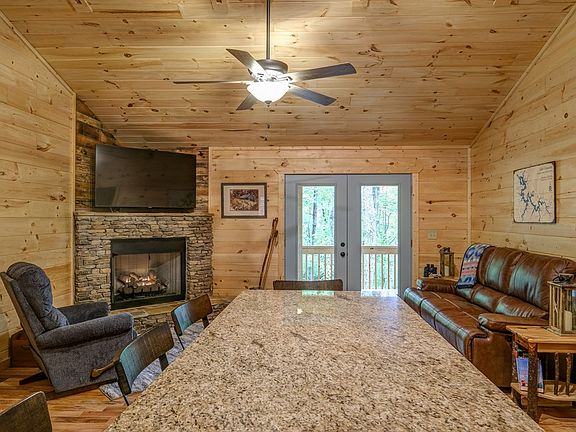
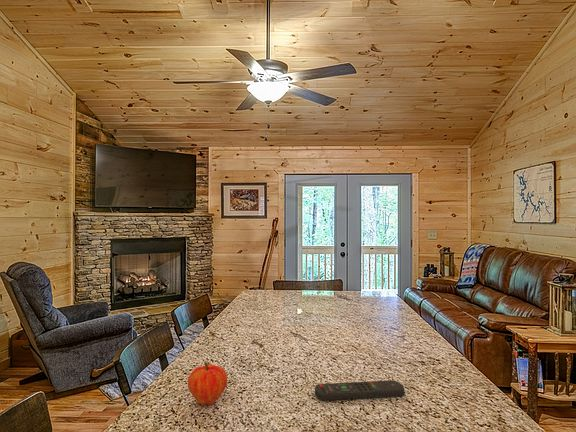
+ remote control (359, 389)
+ fruit (207, 382)
